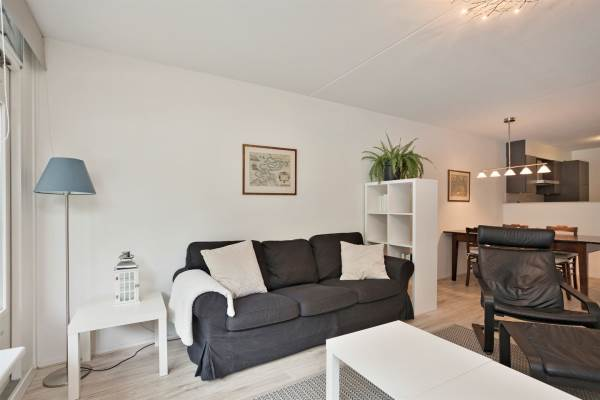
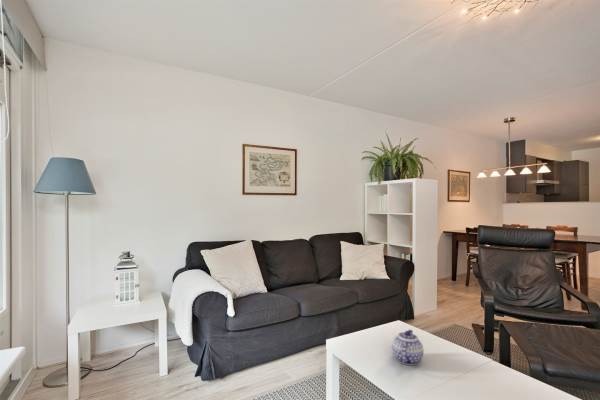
+ teapot (407, 345)
